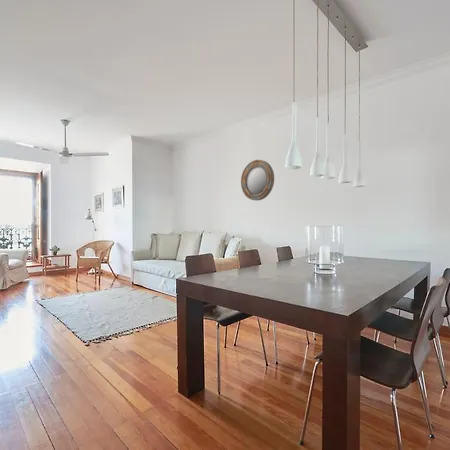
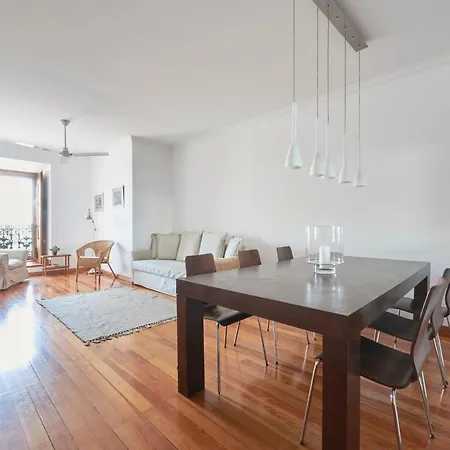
- home mirror (256, 180)
